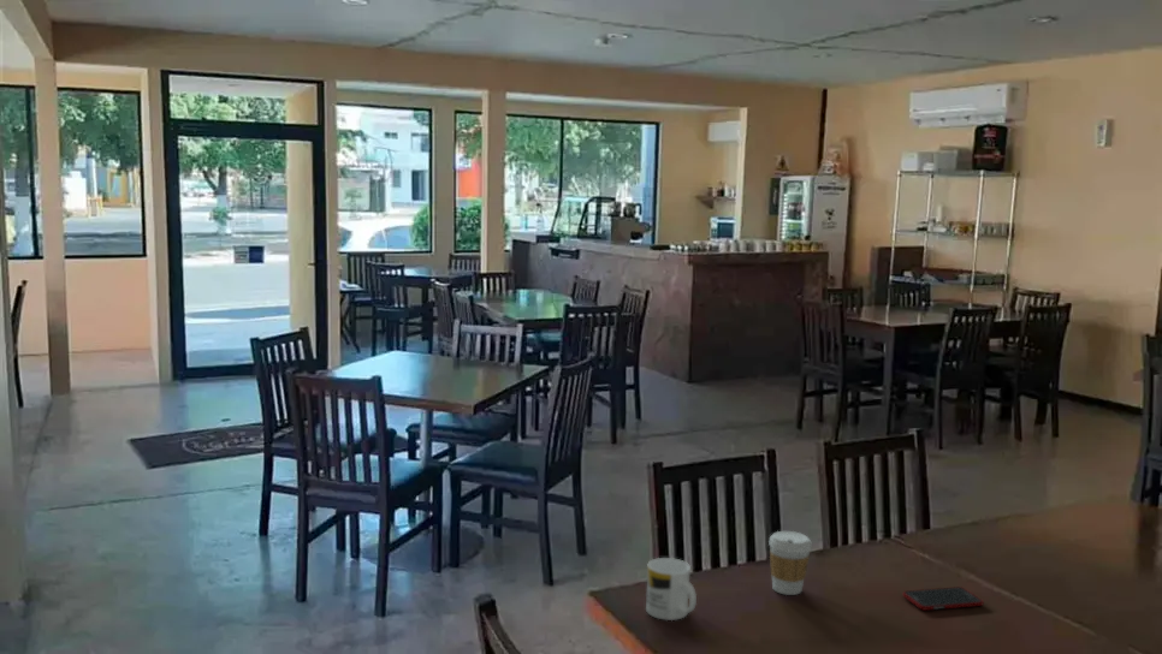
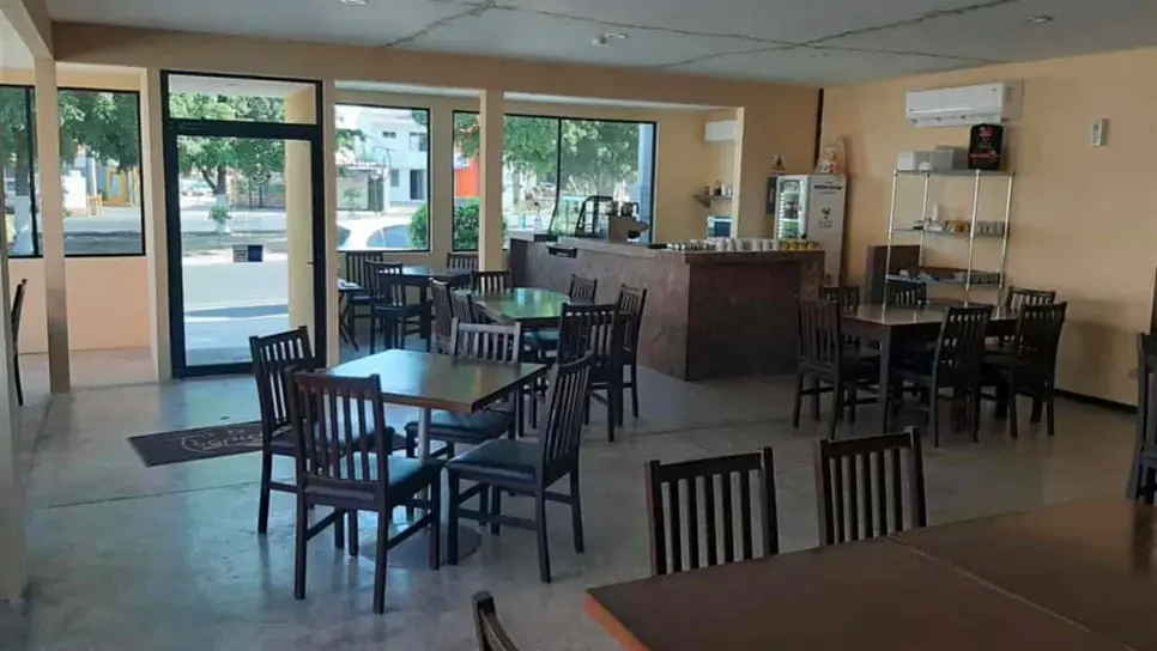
- mug (672, 591)
- coffee cup (788, 561)
- cell phone (942, 597)
